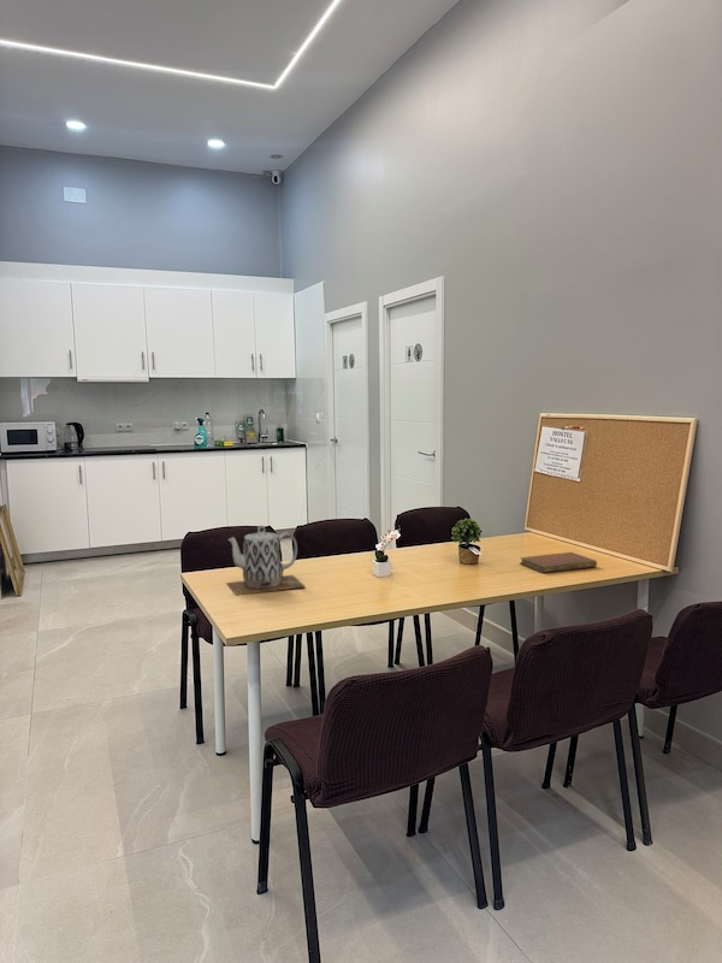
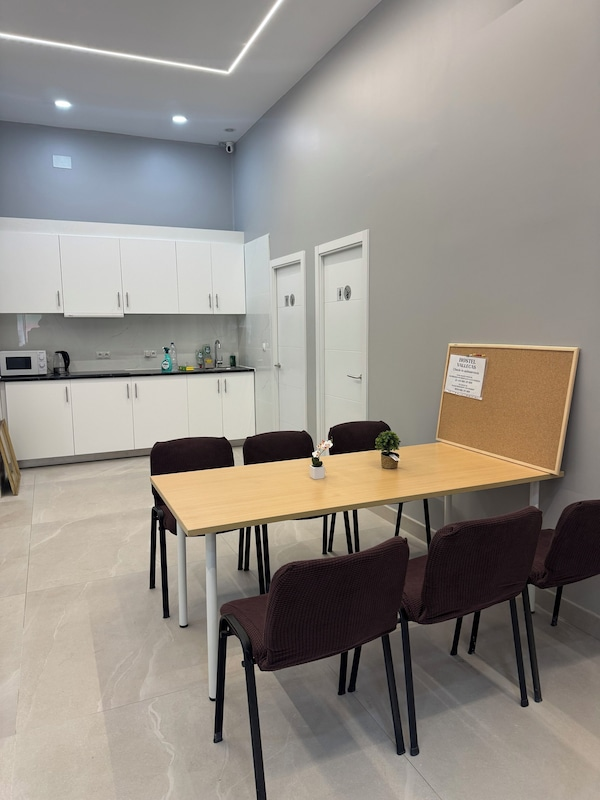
- teapot (264, 555)
- notebook (557, 562)
